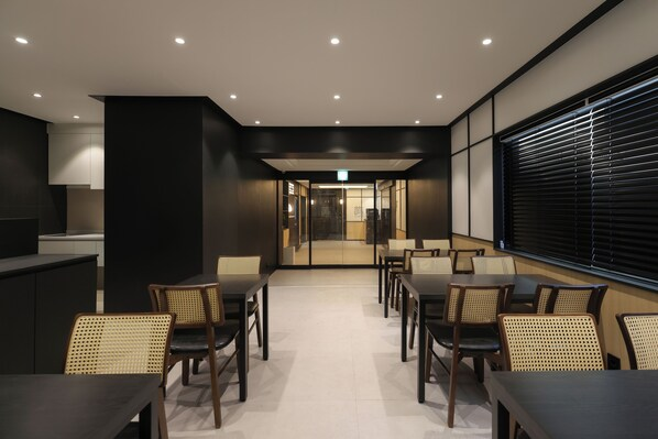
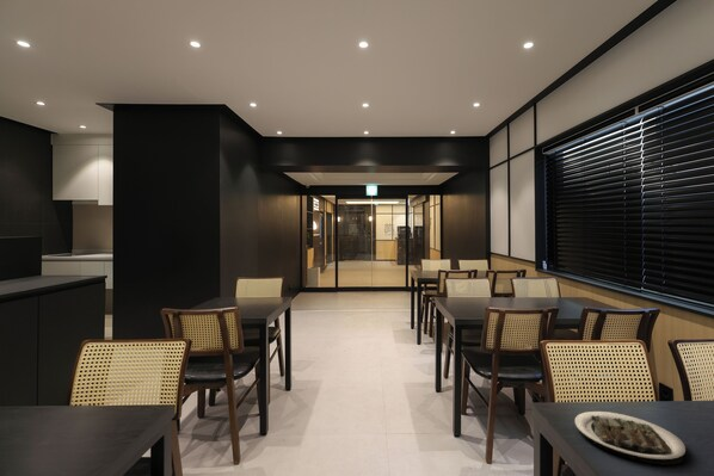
+ plate (626, 431)
